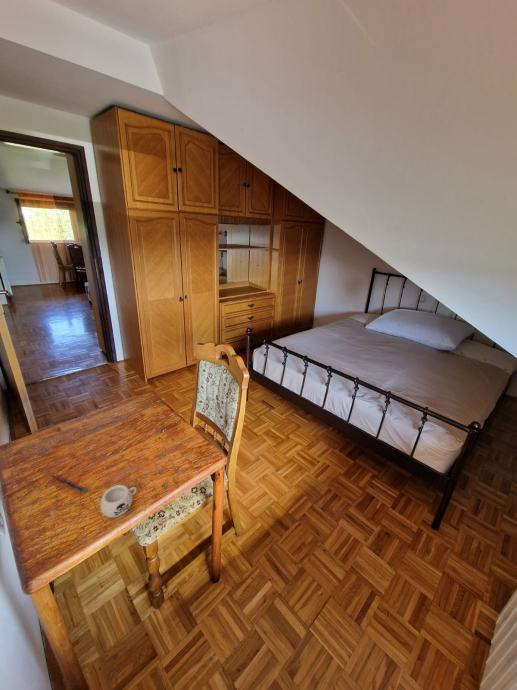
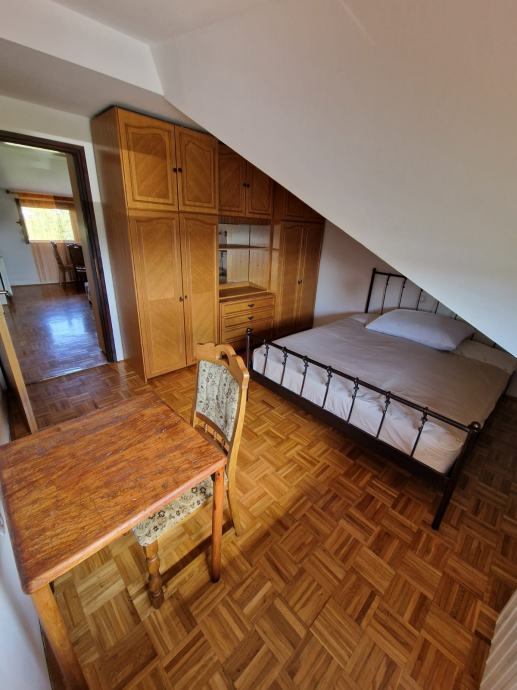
- mug (119, 498)
- pen (68, 483)
